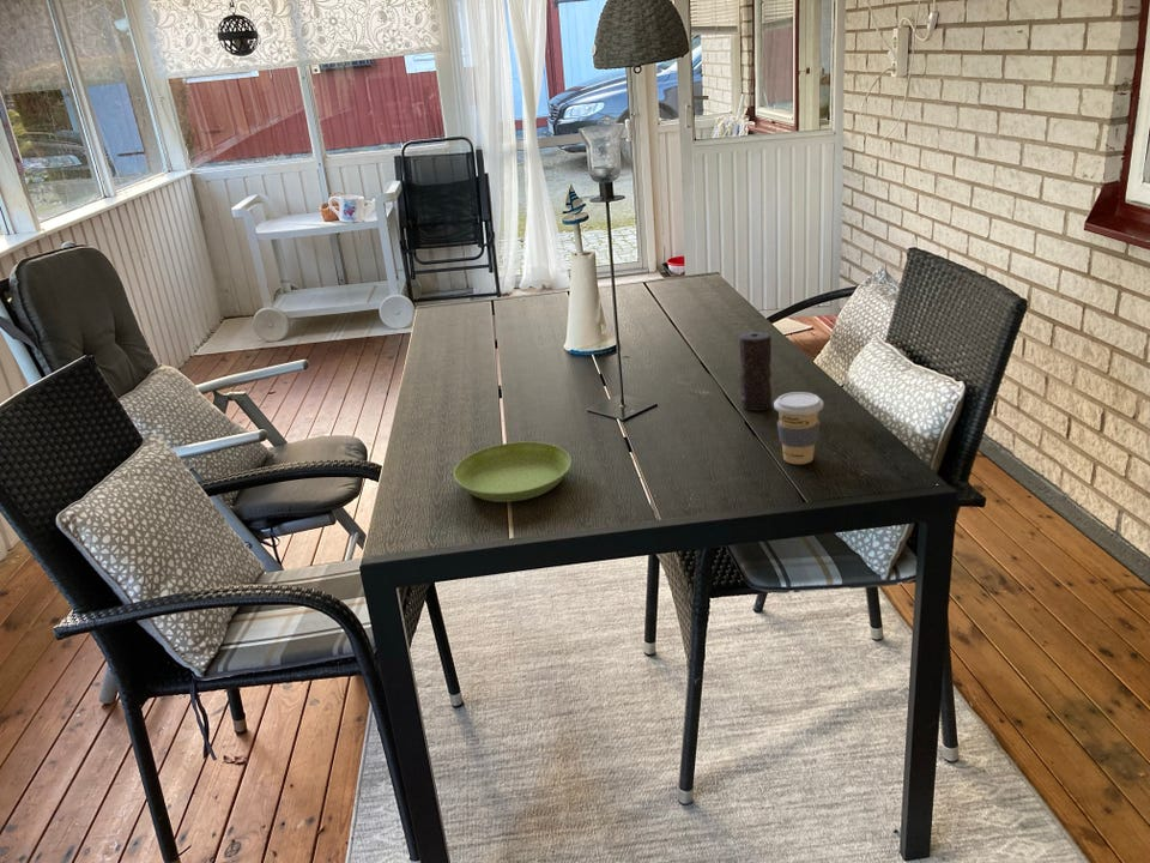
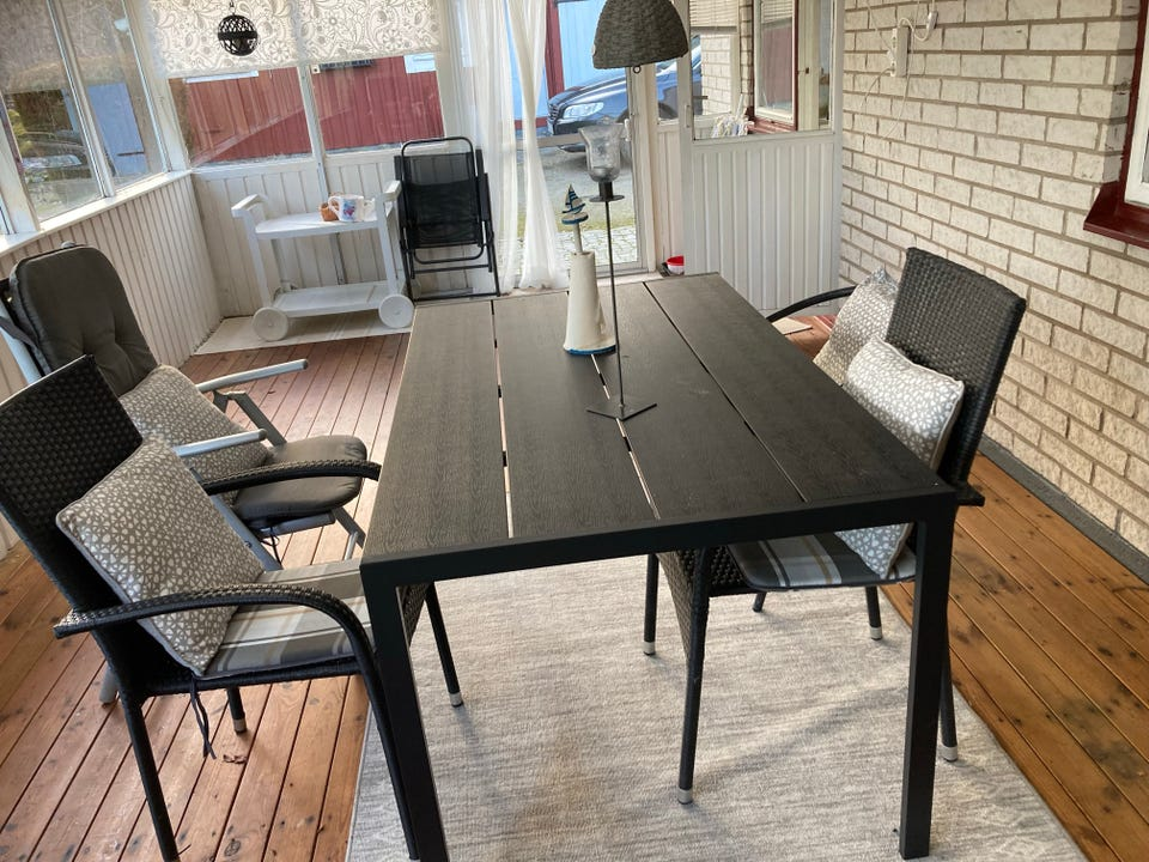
- candle (756, 370)
- coffee cup (798, 429)
- saucer (513, 473)
